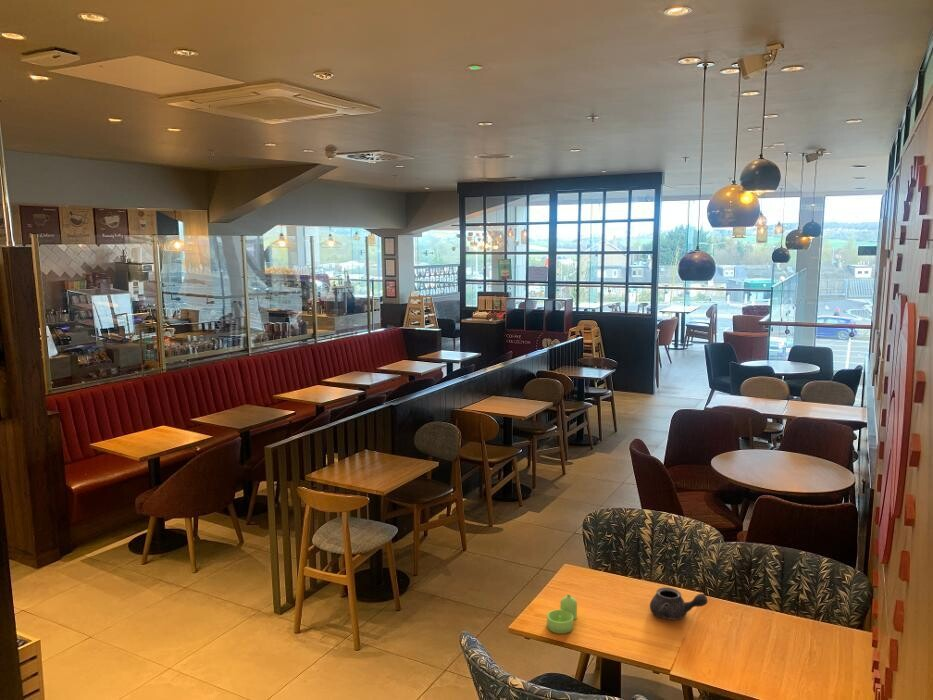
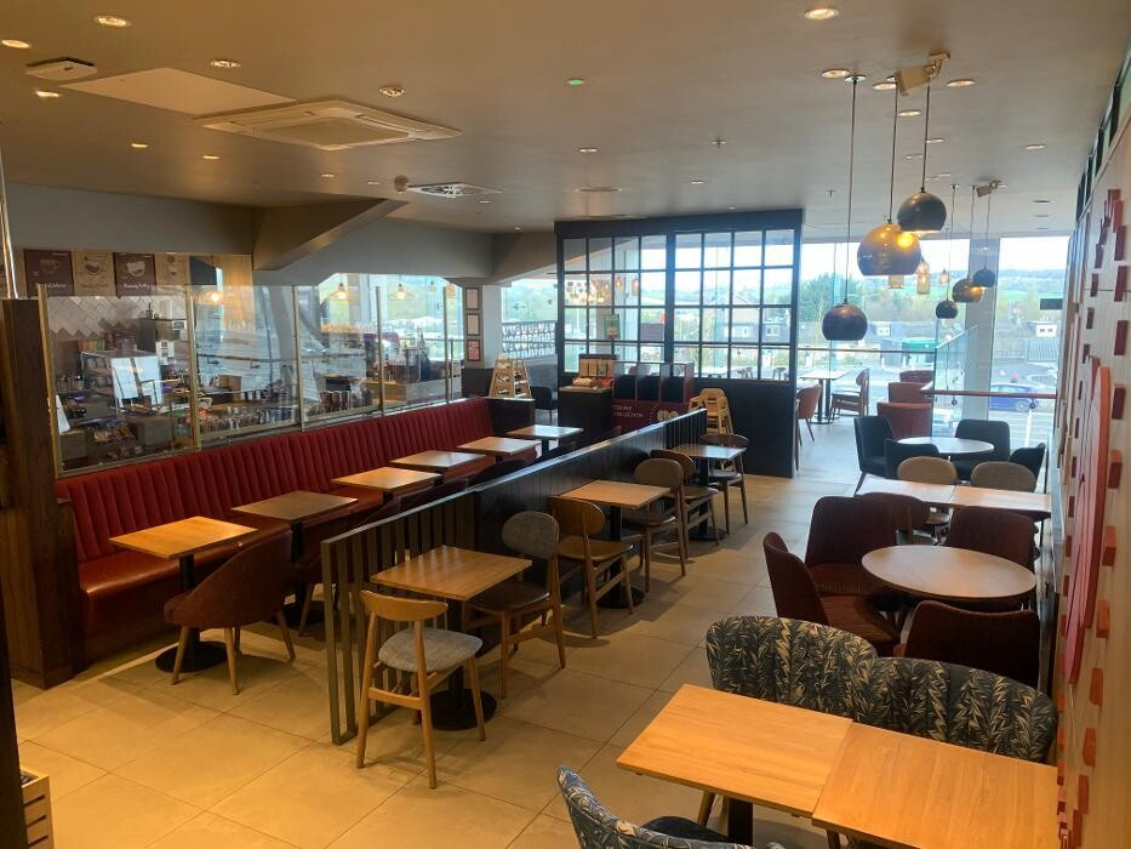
- teapot (678, 603)
- sugar dispenser (563, 611)
